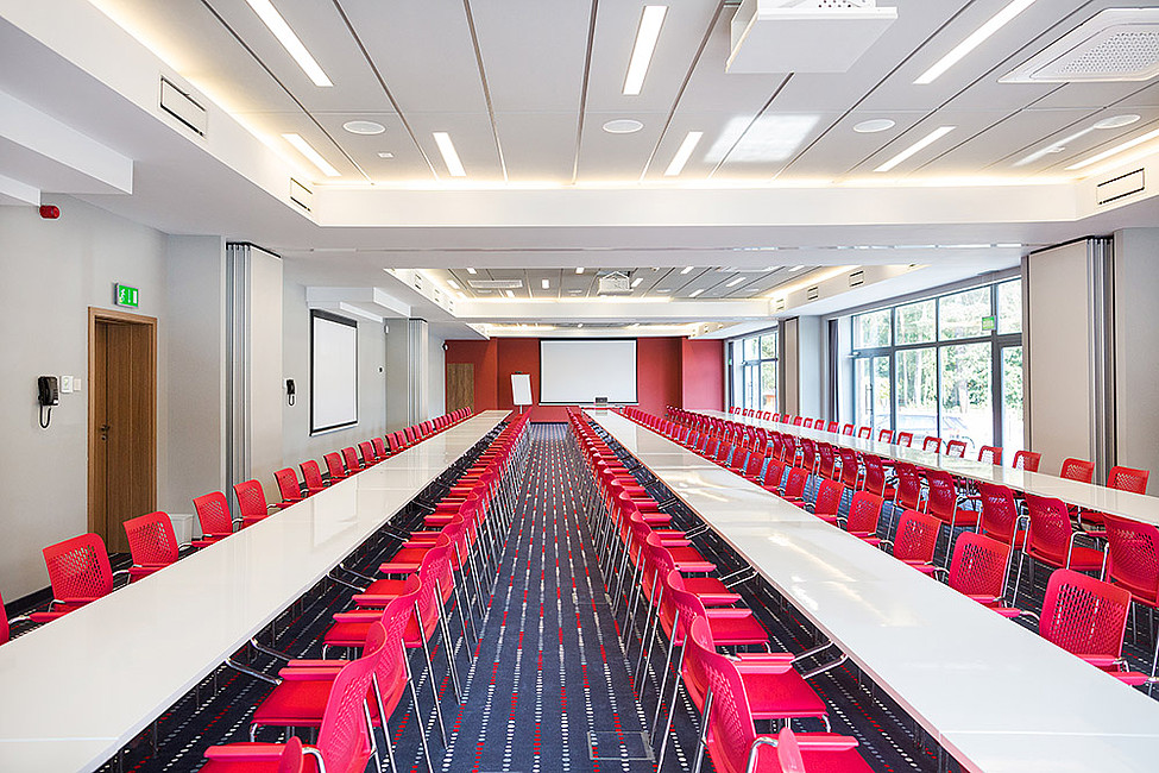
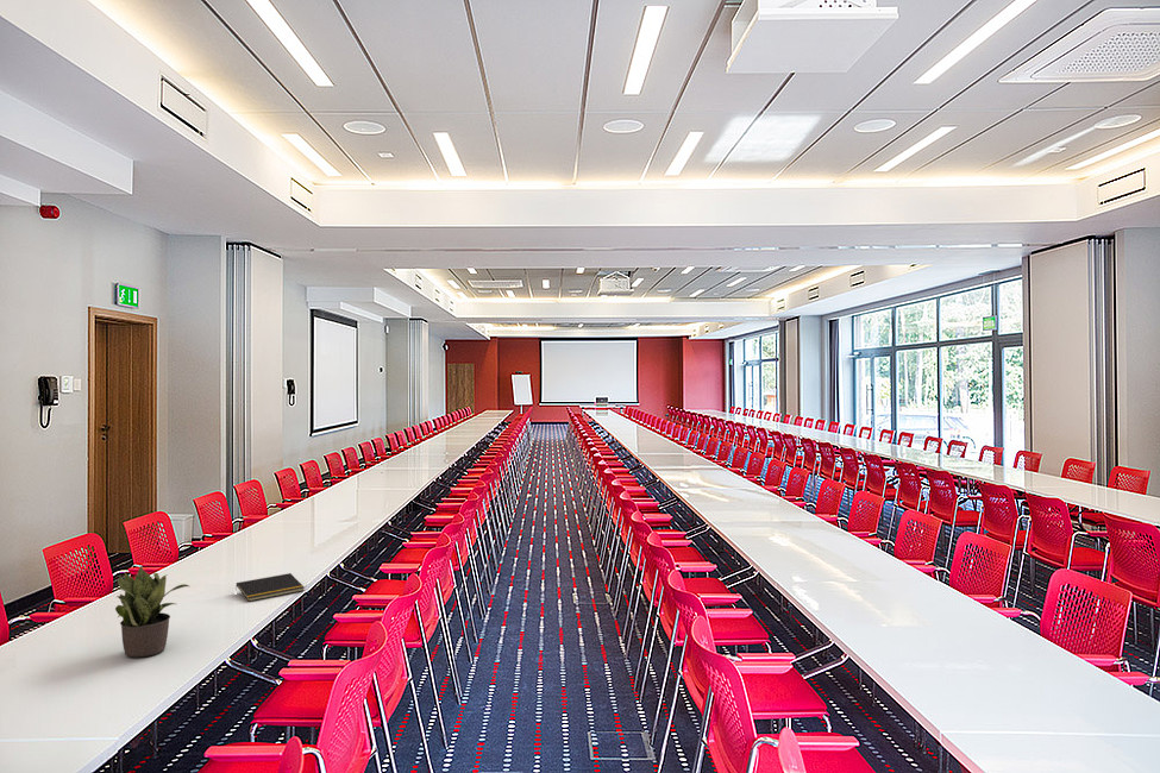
+ potted plant (151, 605)
+ notepad (270, 586)
